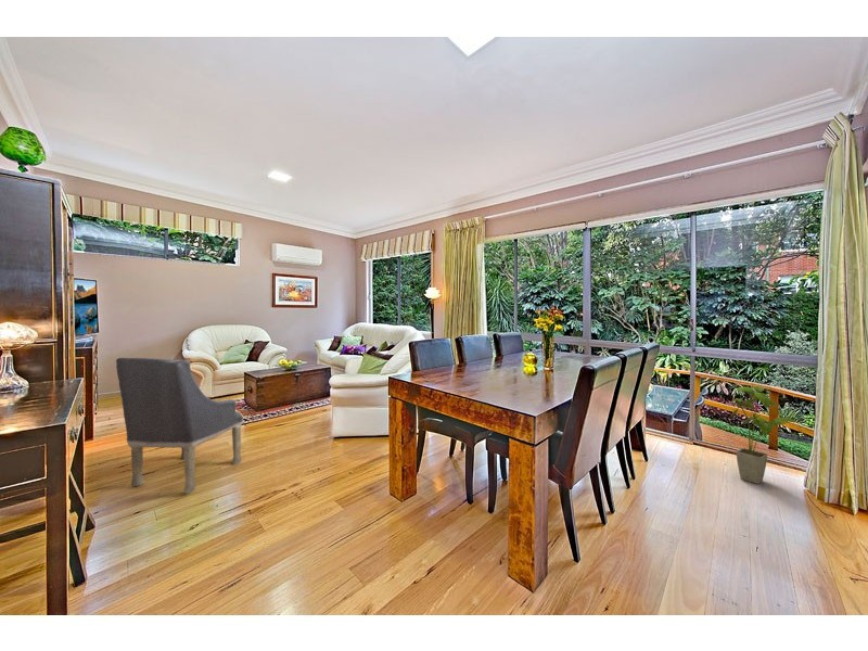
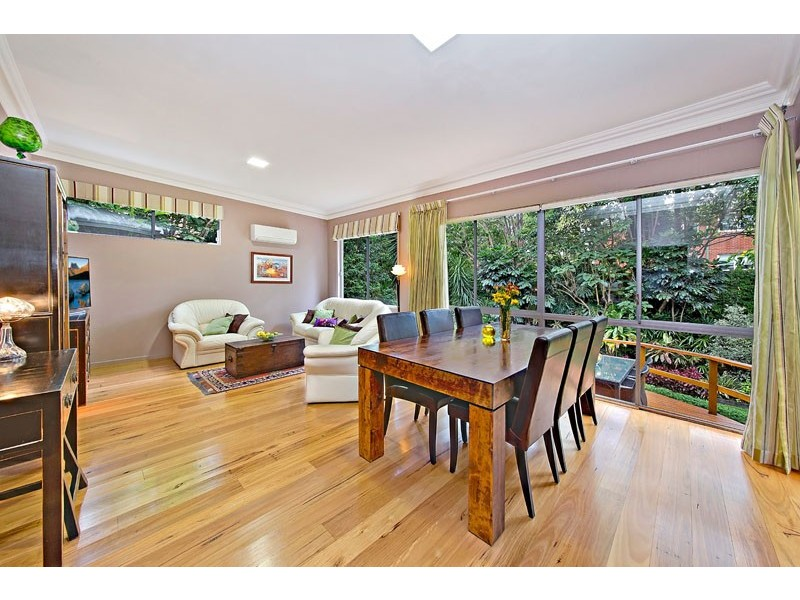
- armchair (183, 414)
- house plant (758, 435)
